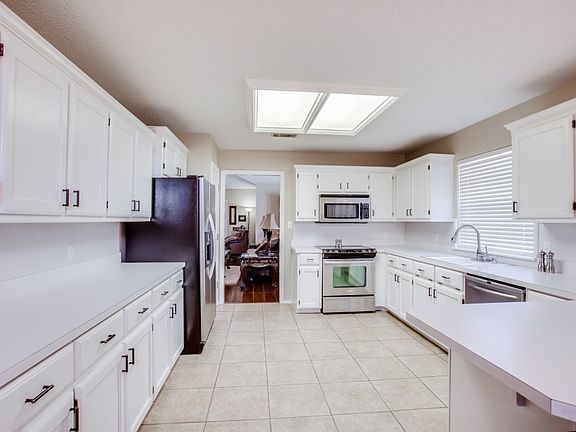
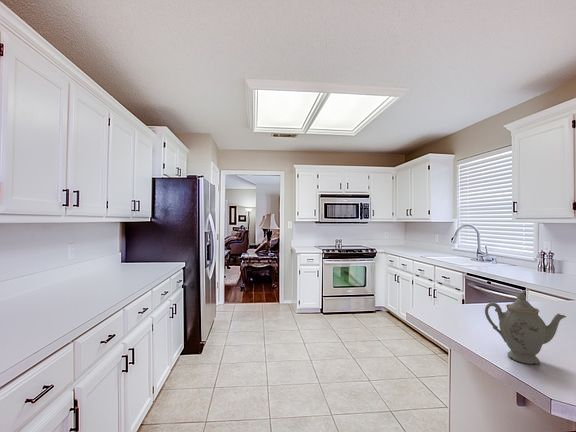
+ chinaware (522, 325)
